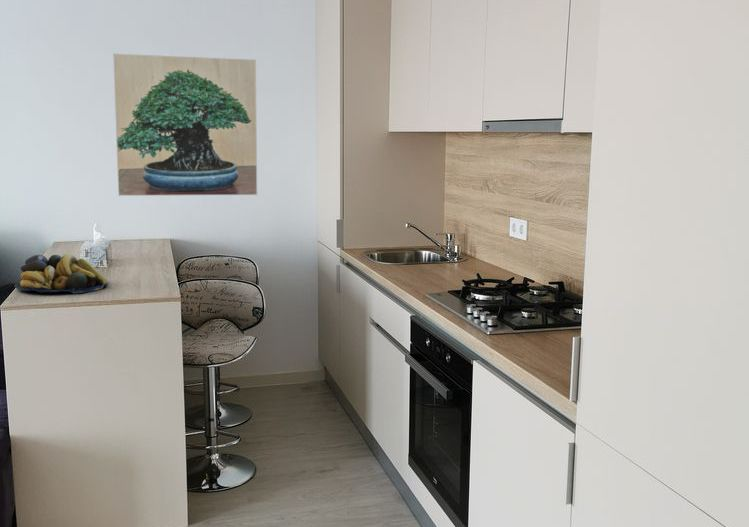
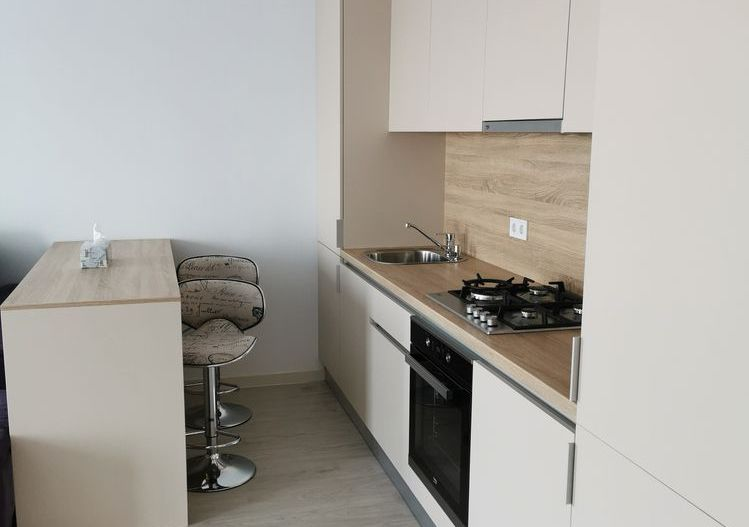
- fruit bowl (61, 270)
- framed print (187, 127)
